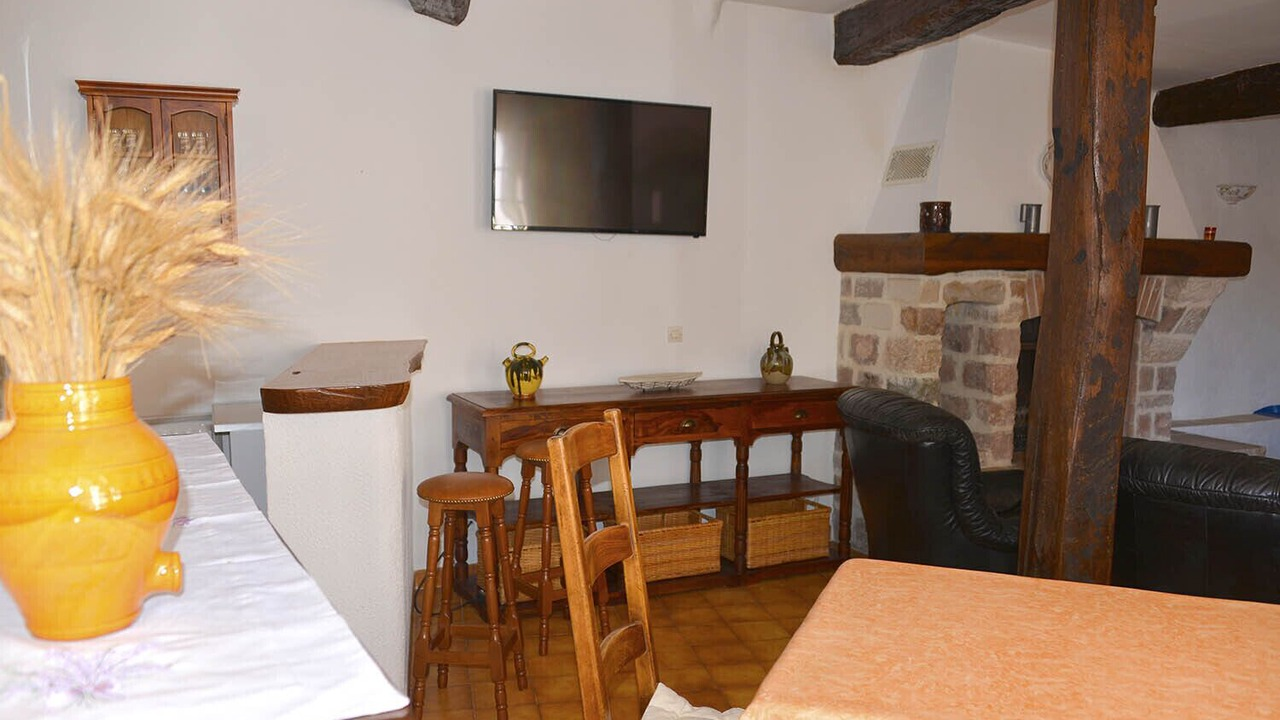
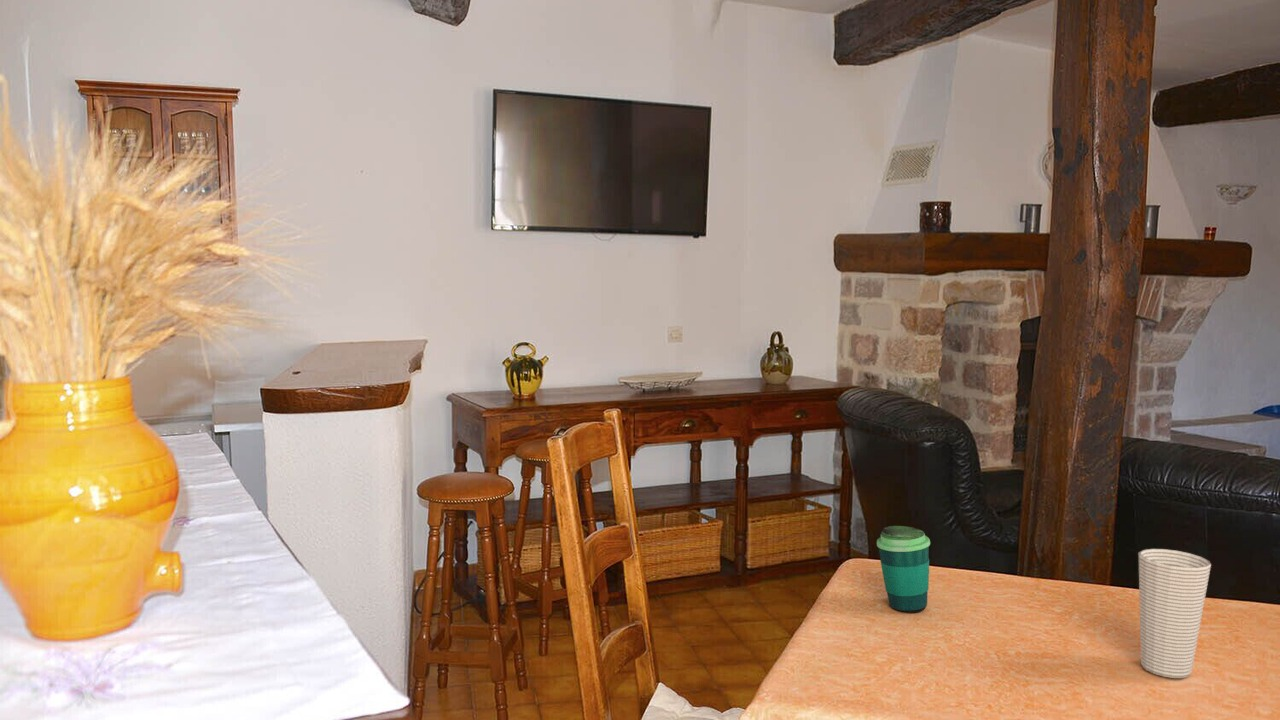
+ cup (902, 568)
+ cup (1169, 613)
